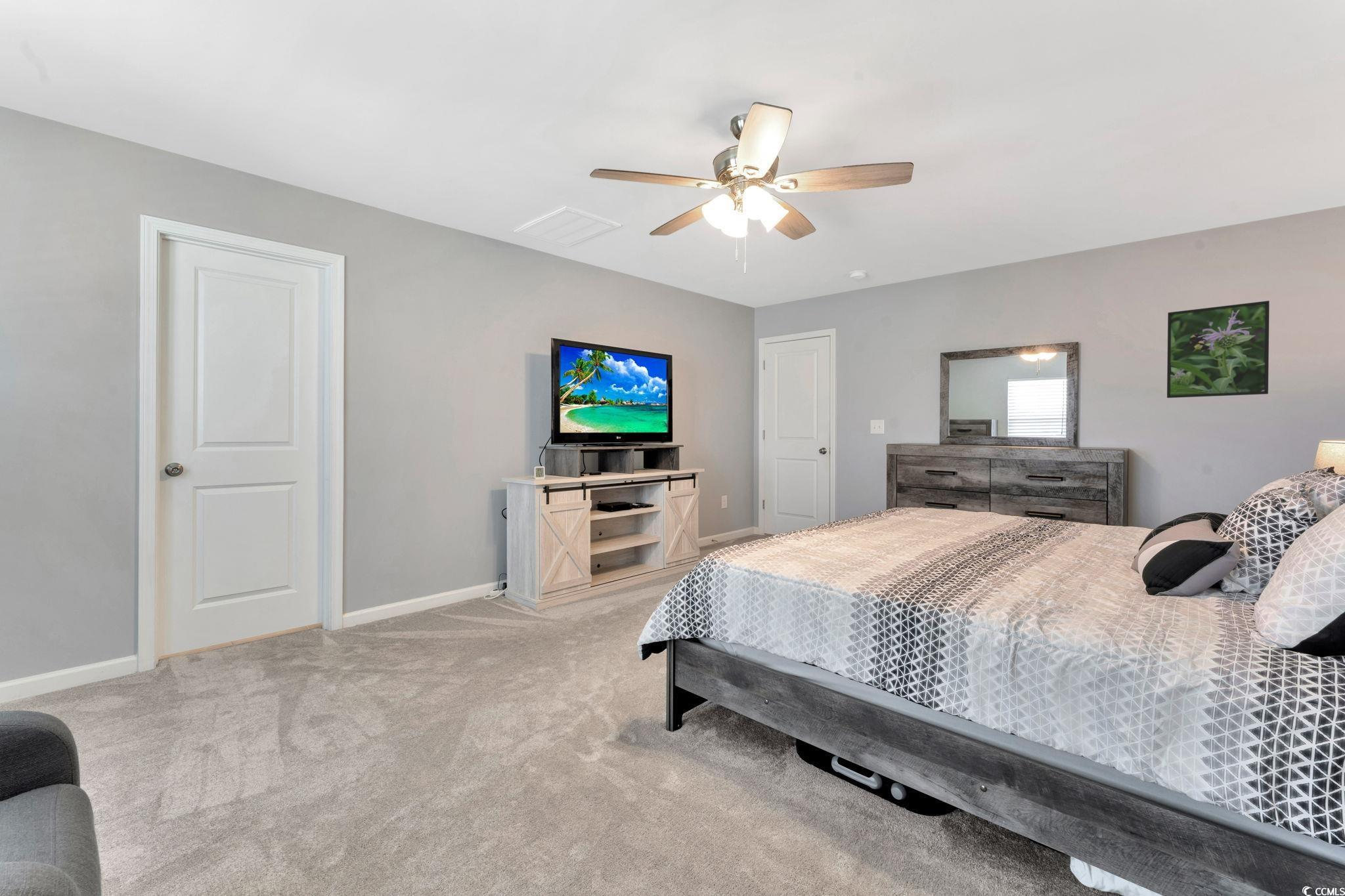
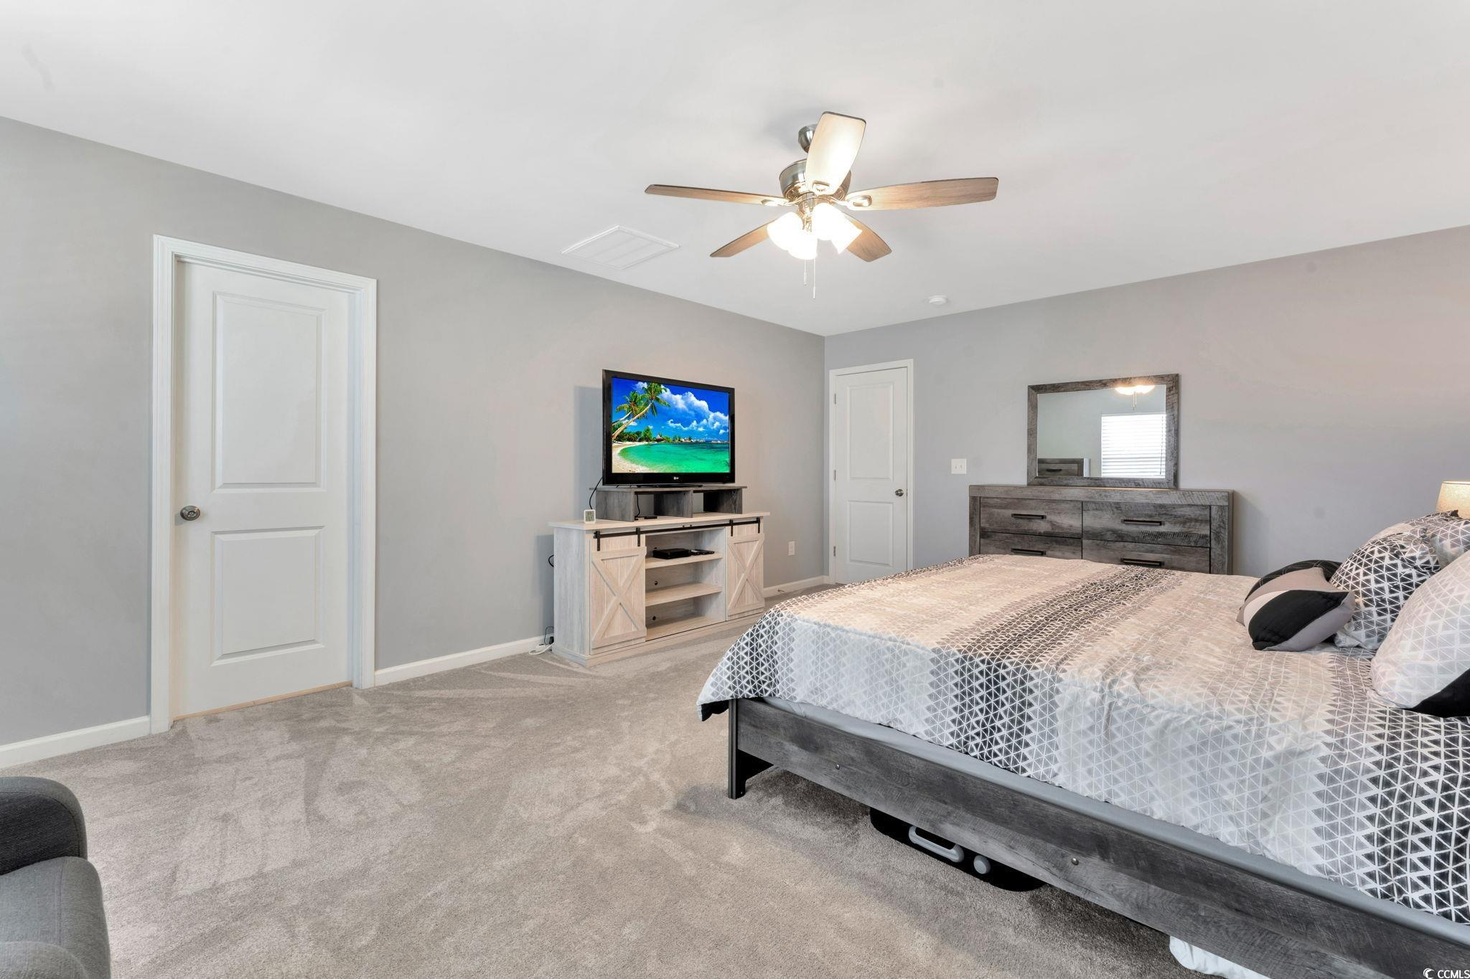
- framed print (1216, 351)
